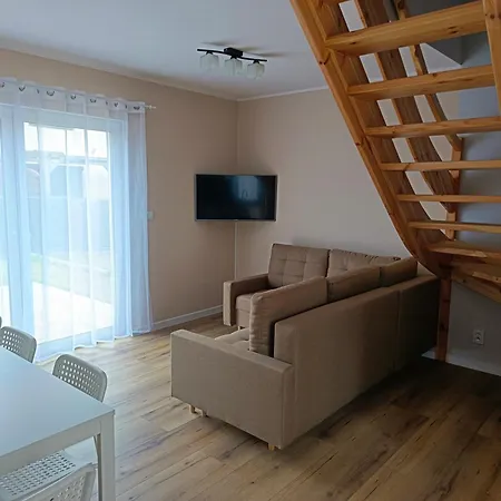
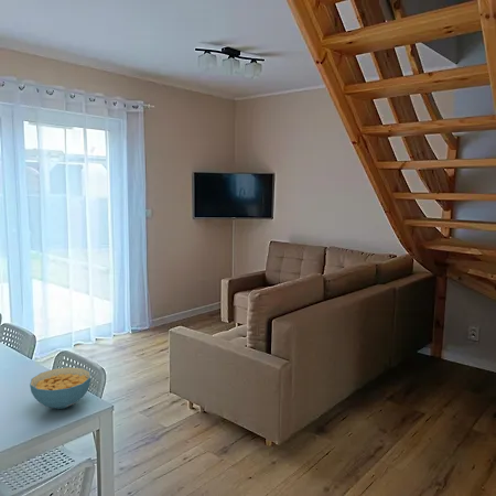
+ cereal bowl (62, 391)
